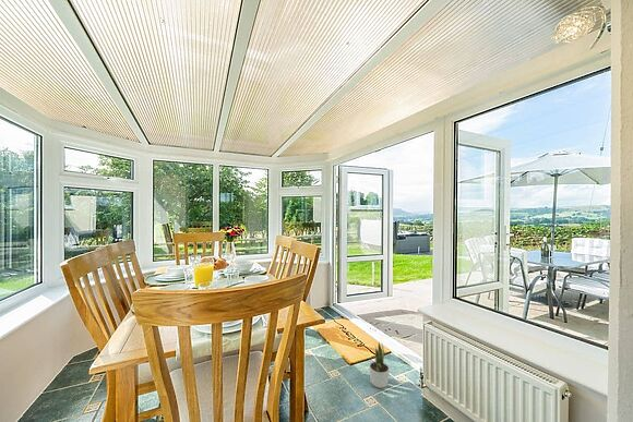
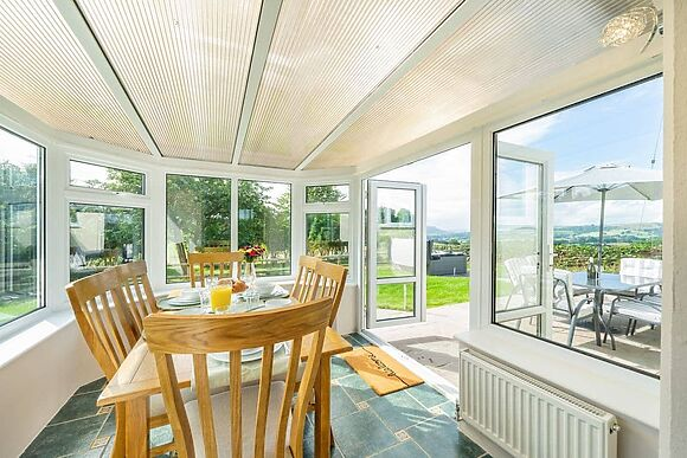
- potted plant (379, 360)
